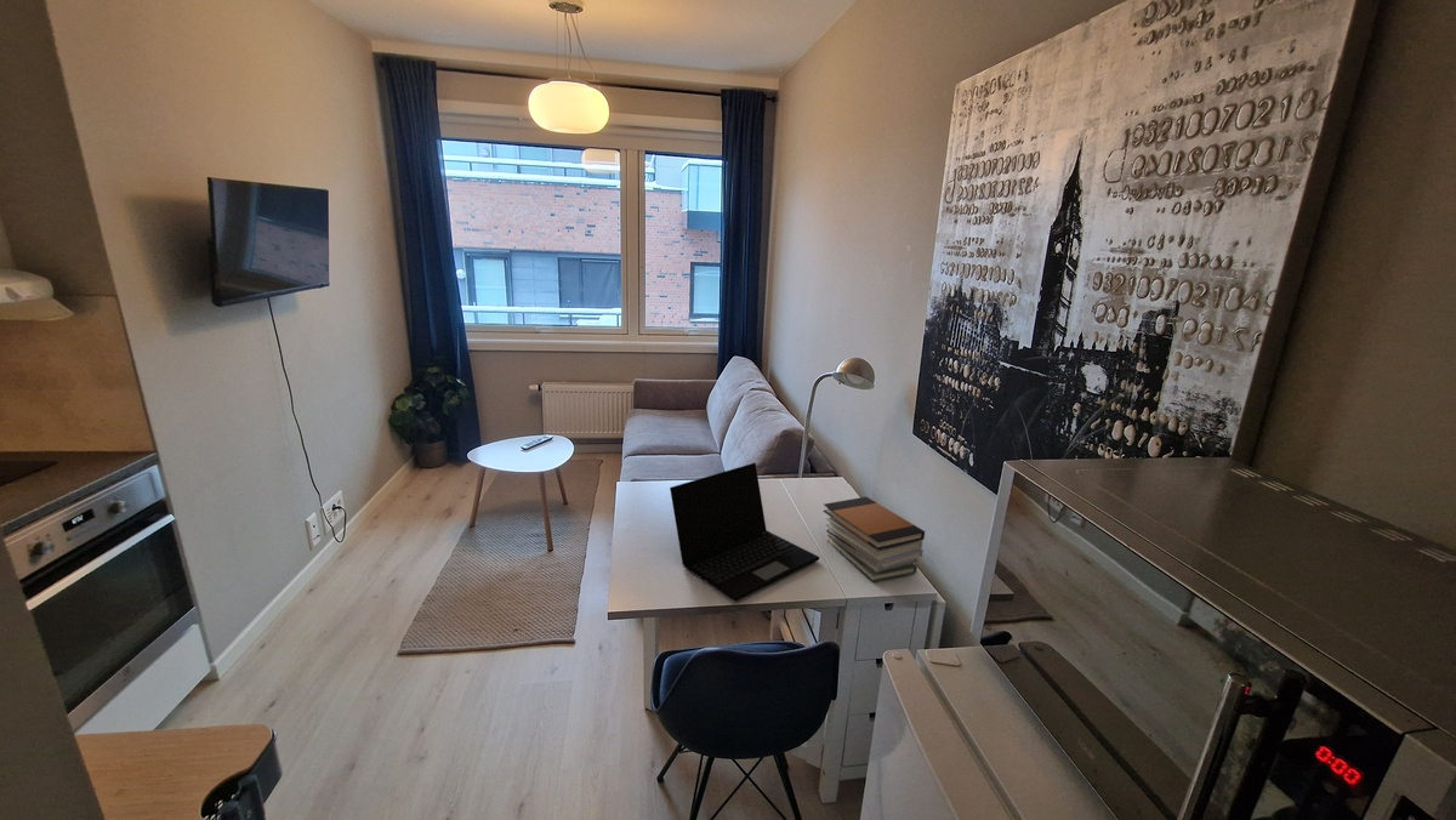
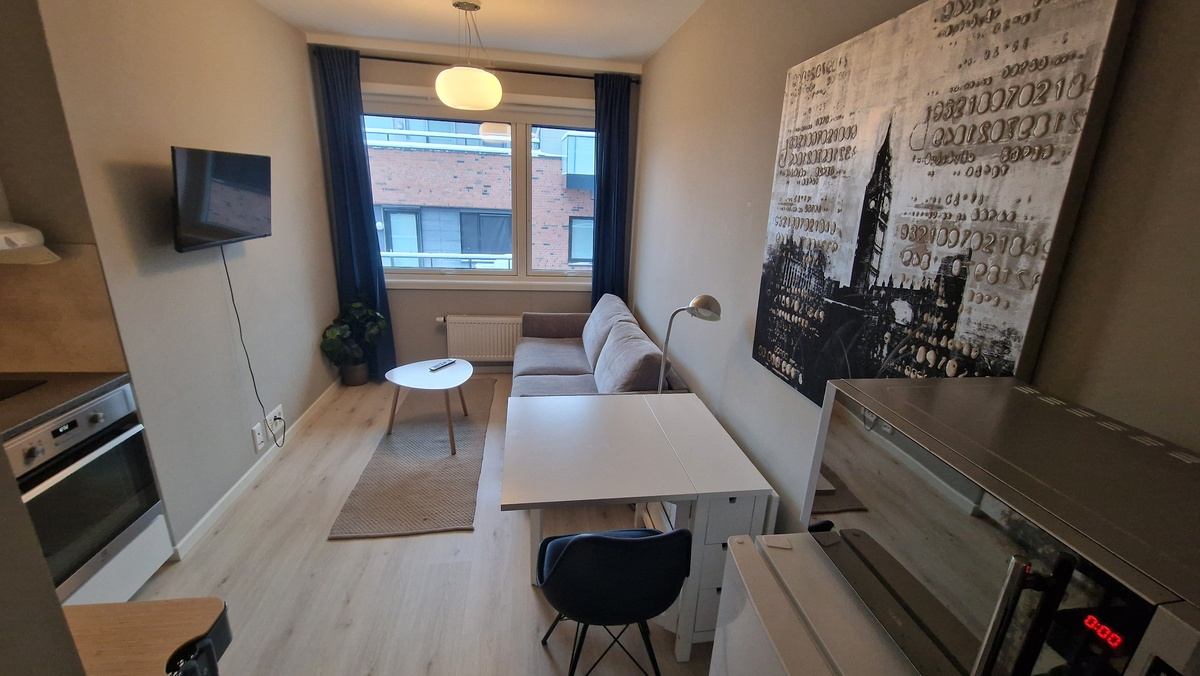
- book stack (871, 537)
- laptop (745, 524)
